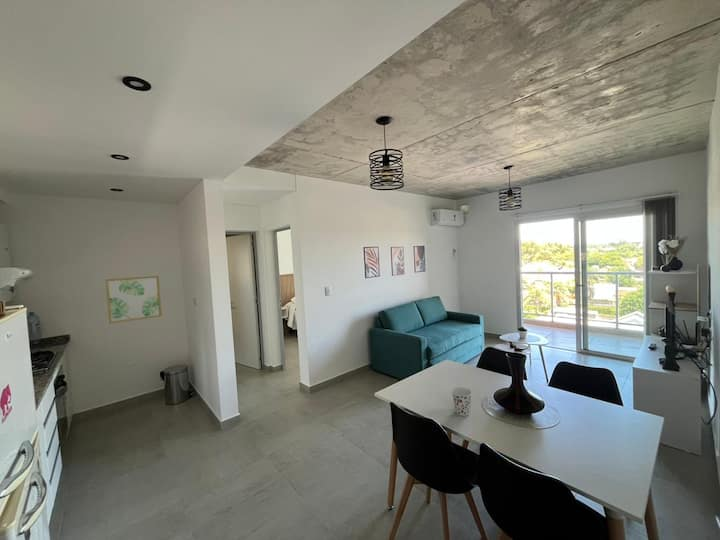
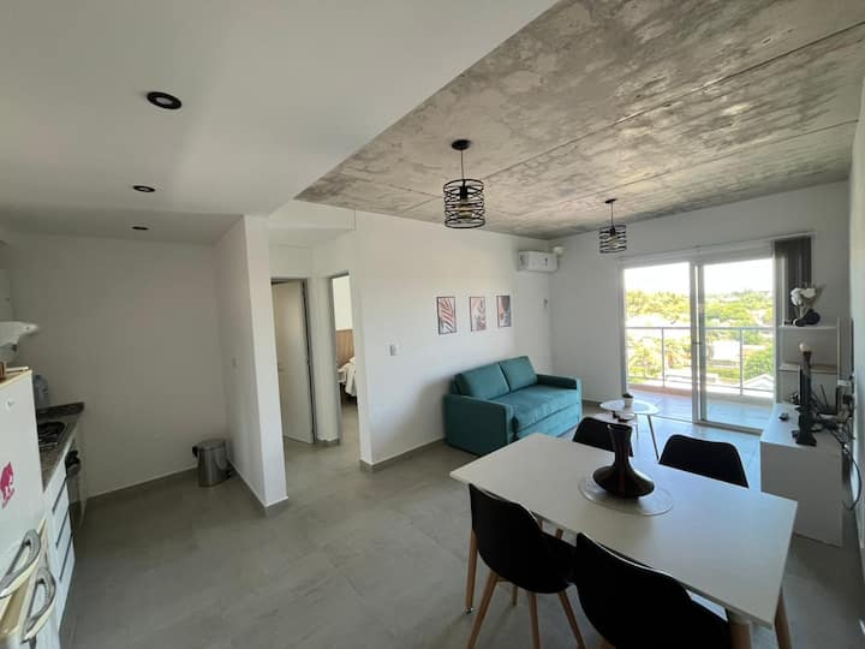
- cup (462, 401)
- wall art (135, 298)
